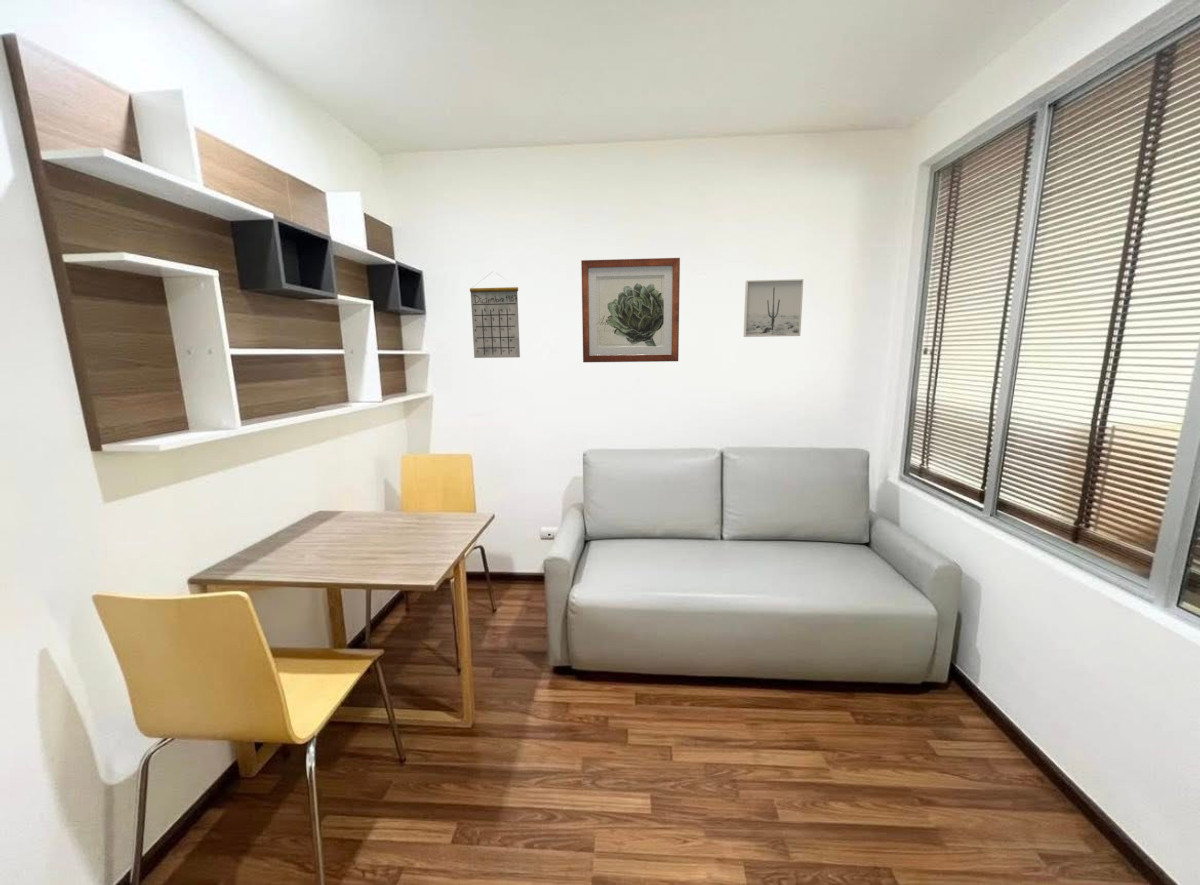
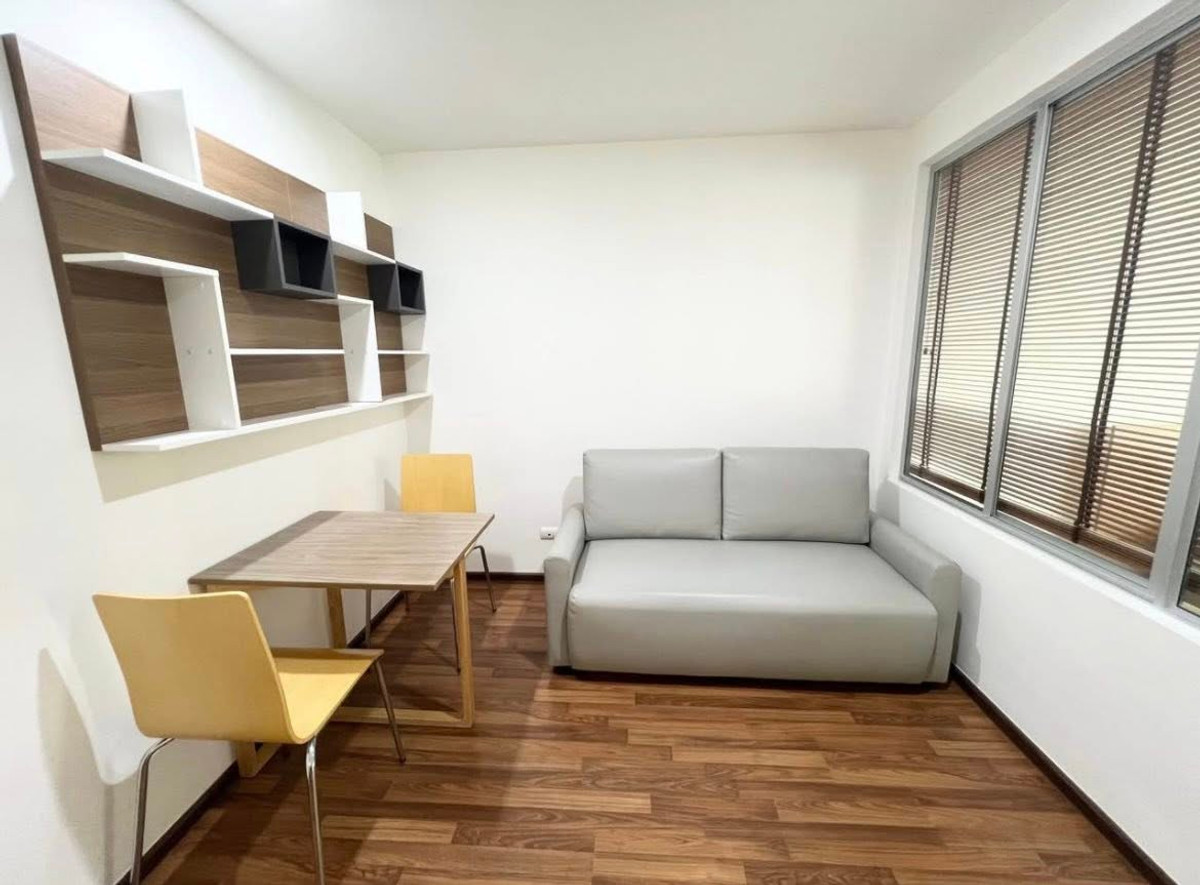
- calendar (495, 314)
- wall art (630, 311)
- wall art (772, 308)
